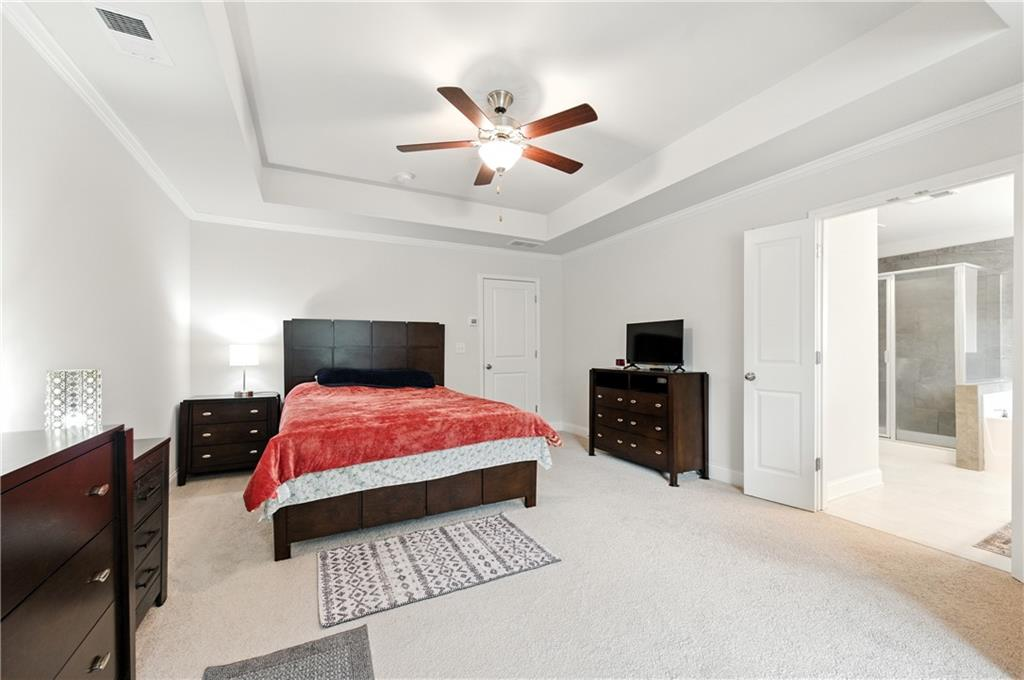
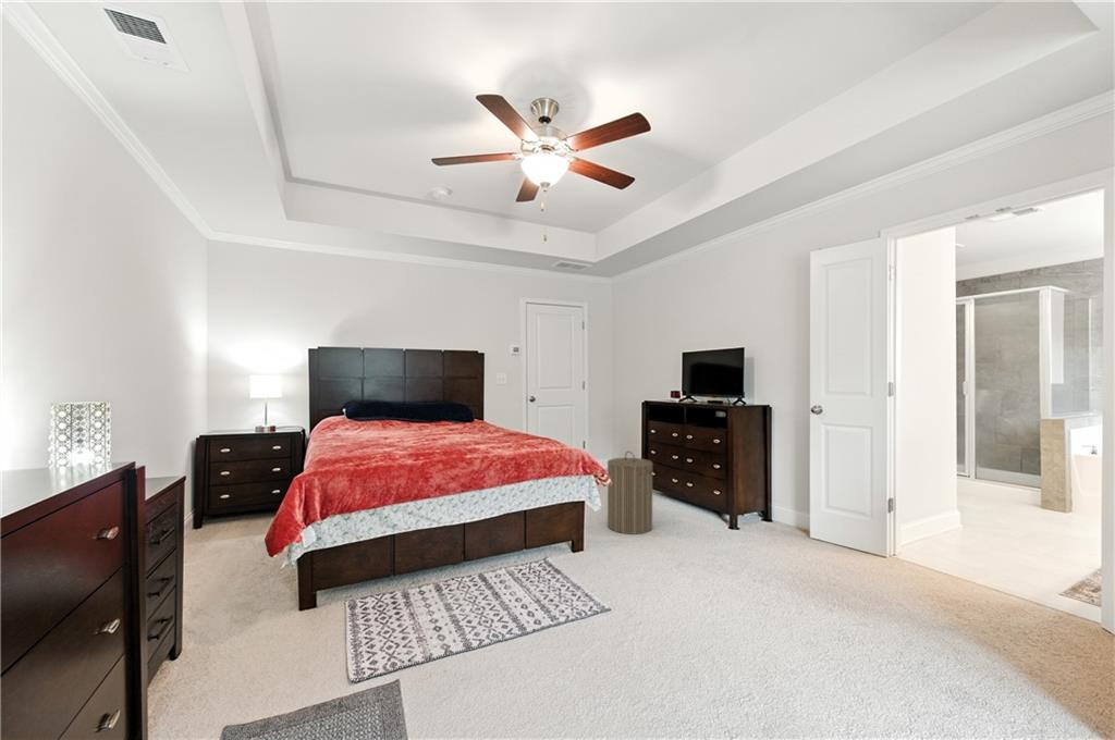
+ laundry hamper (629, 489)
